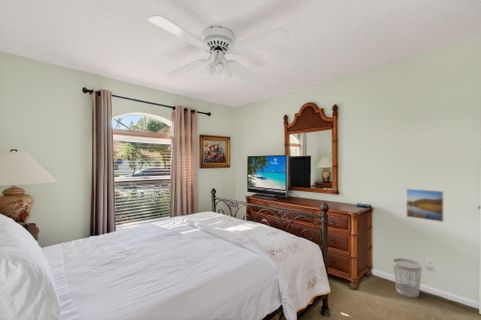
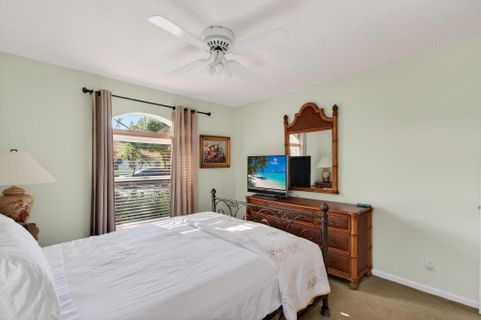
- wastebasket (406, 277)
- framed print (424, 204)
